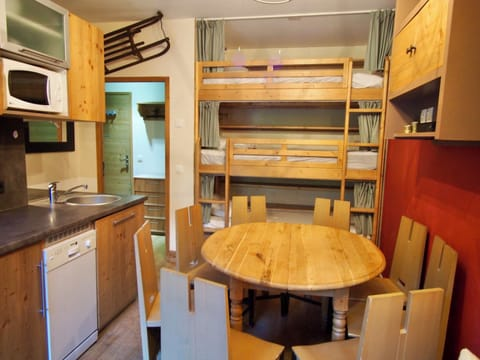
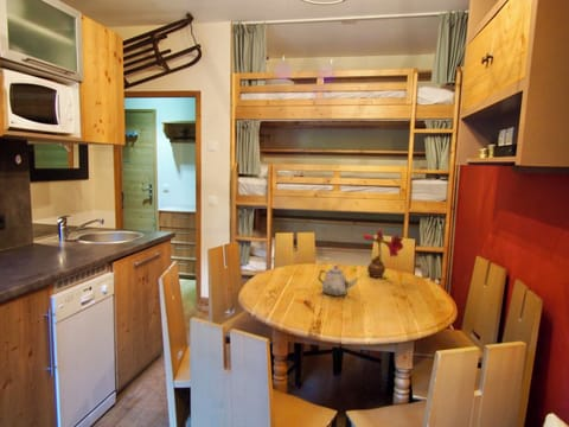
+ flower (381, 254)
+ teapot (338, 279)
